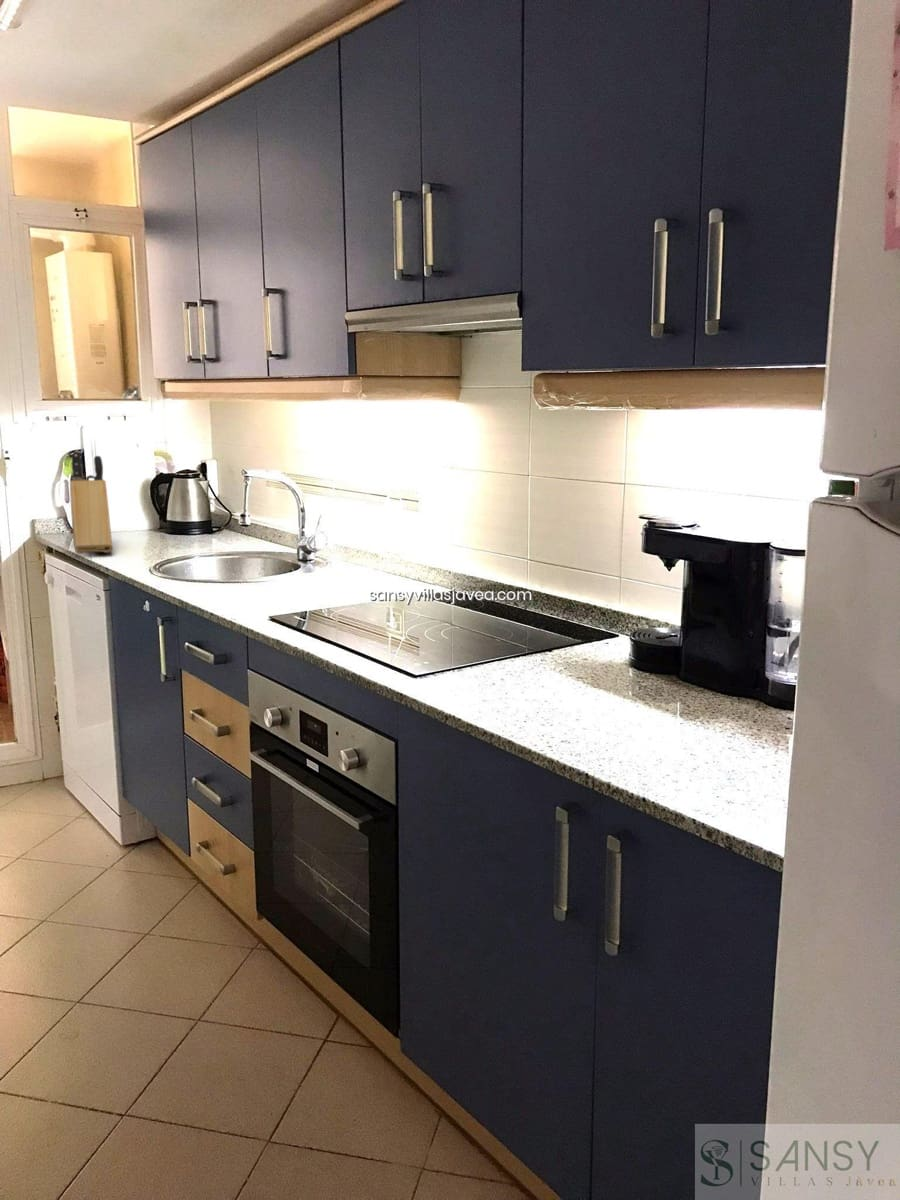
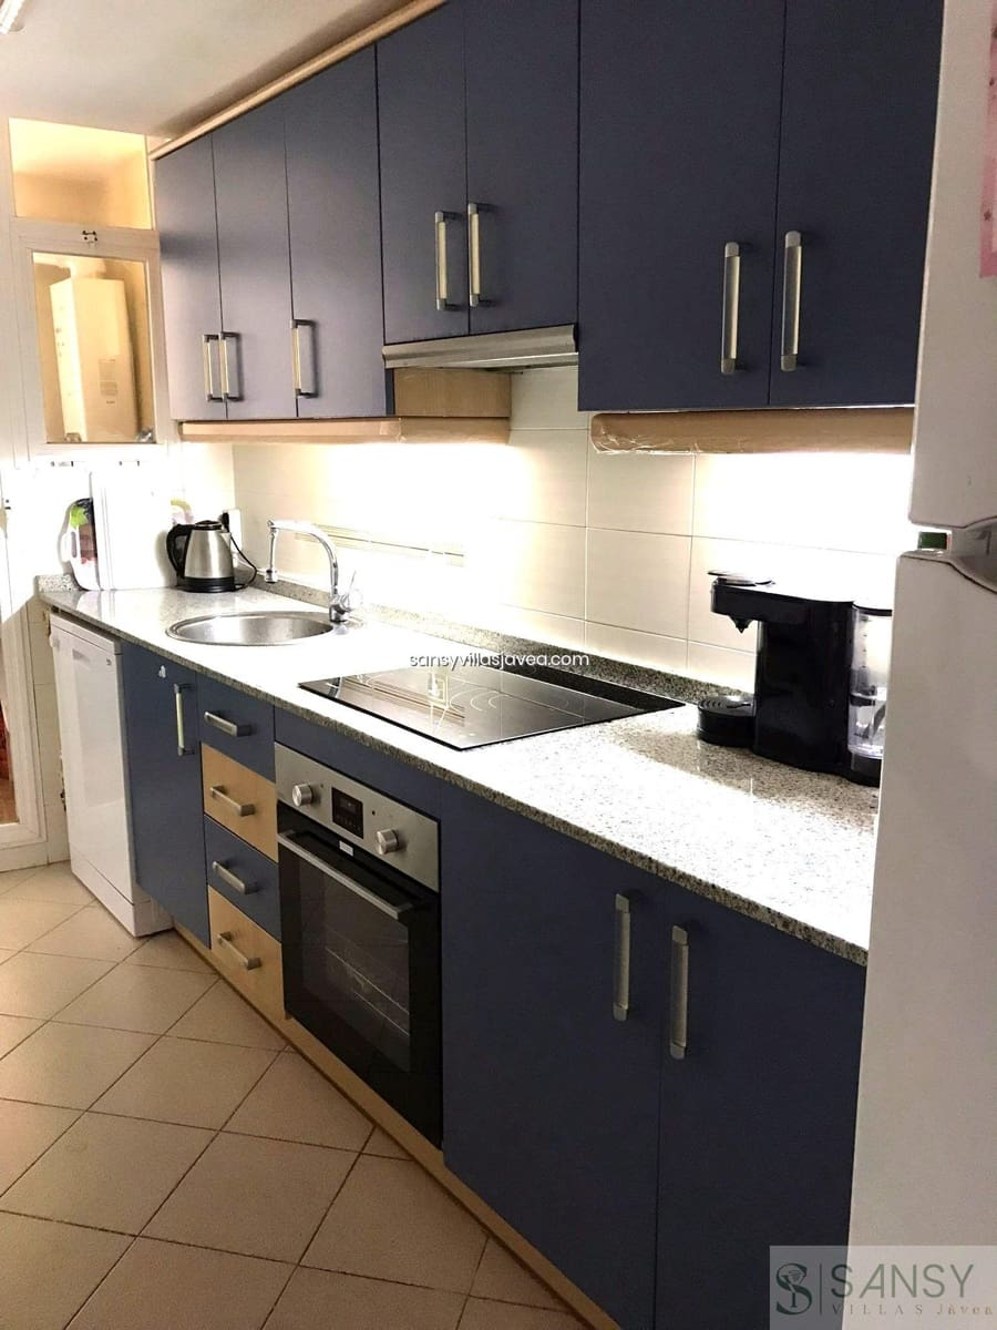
- knife block (88, 500)
